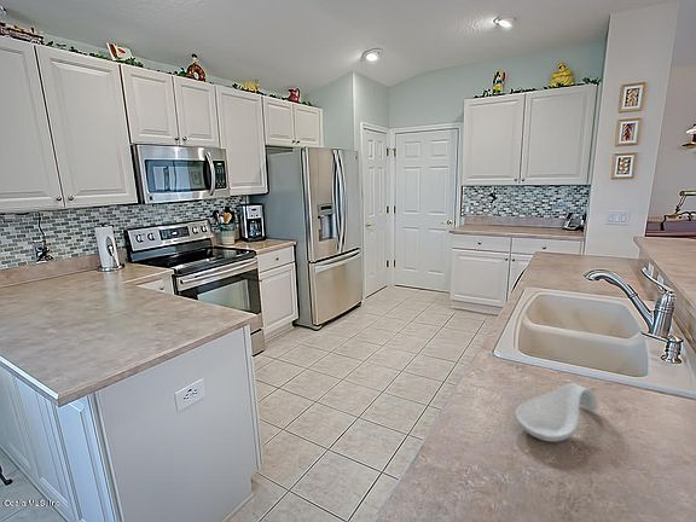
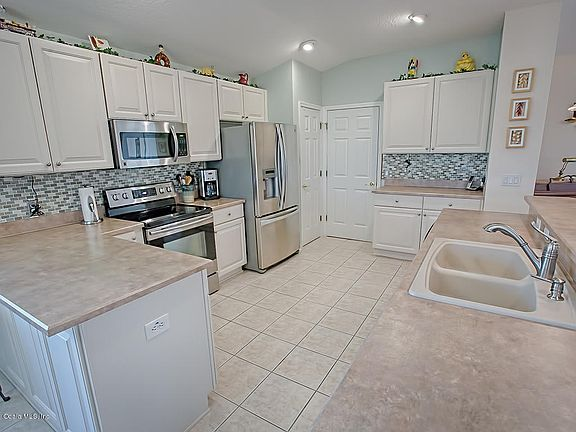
- spoon rest (559, 408)
